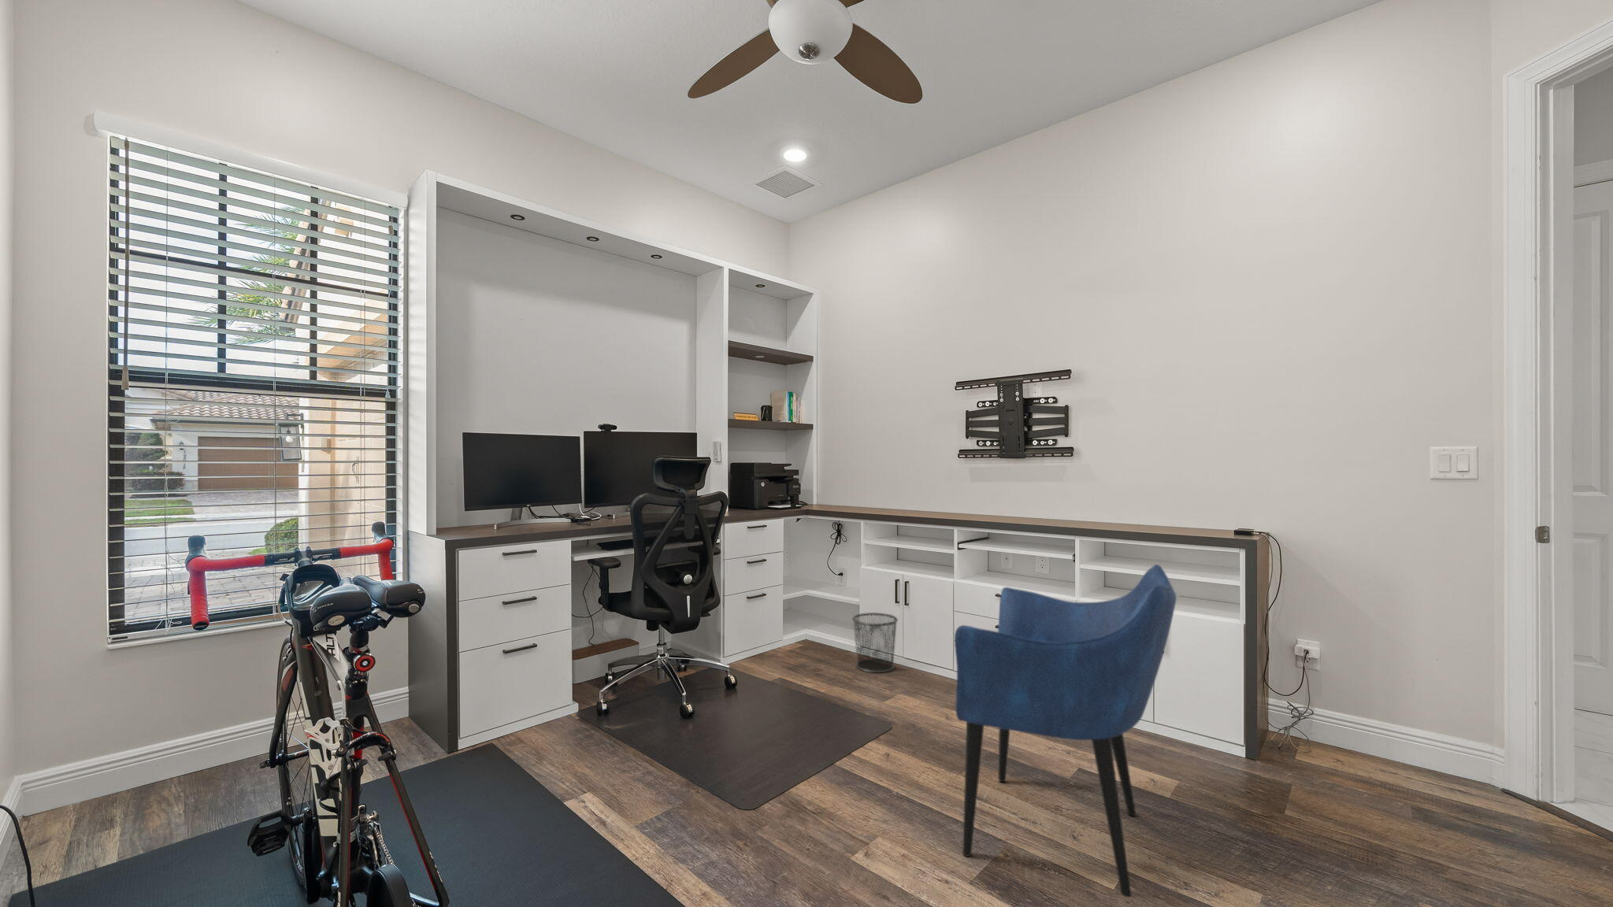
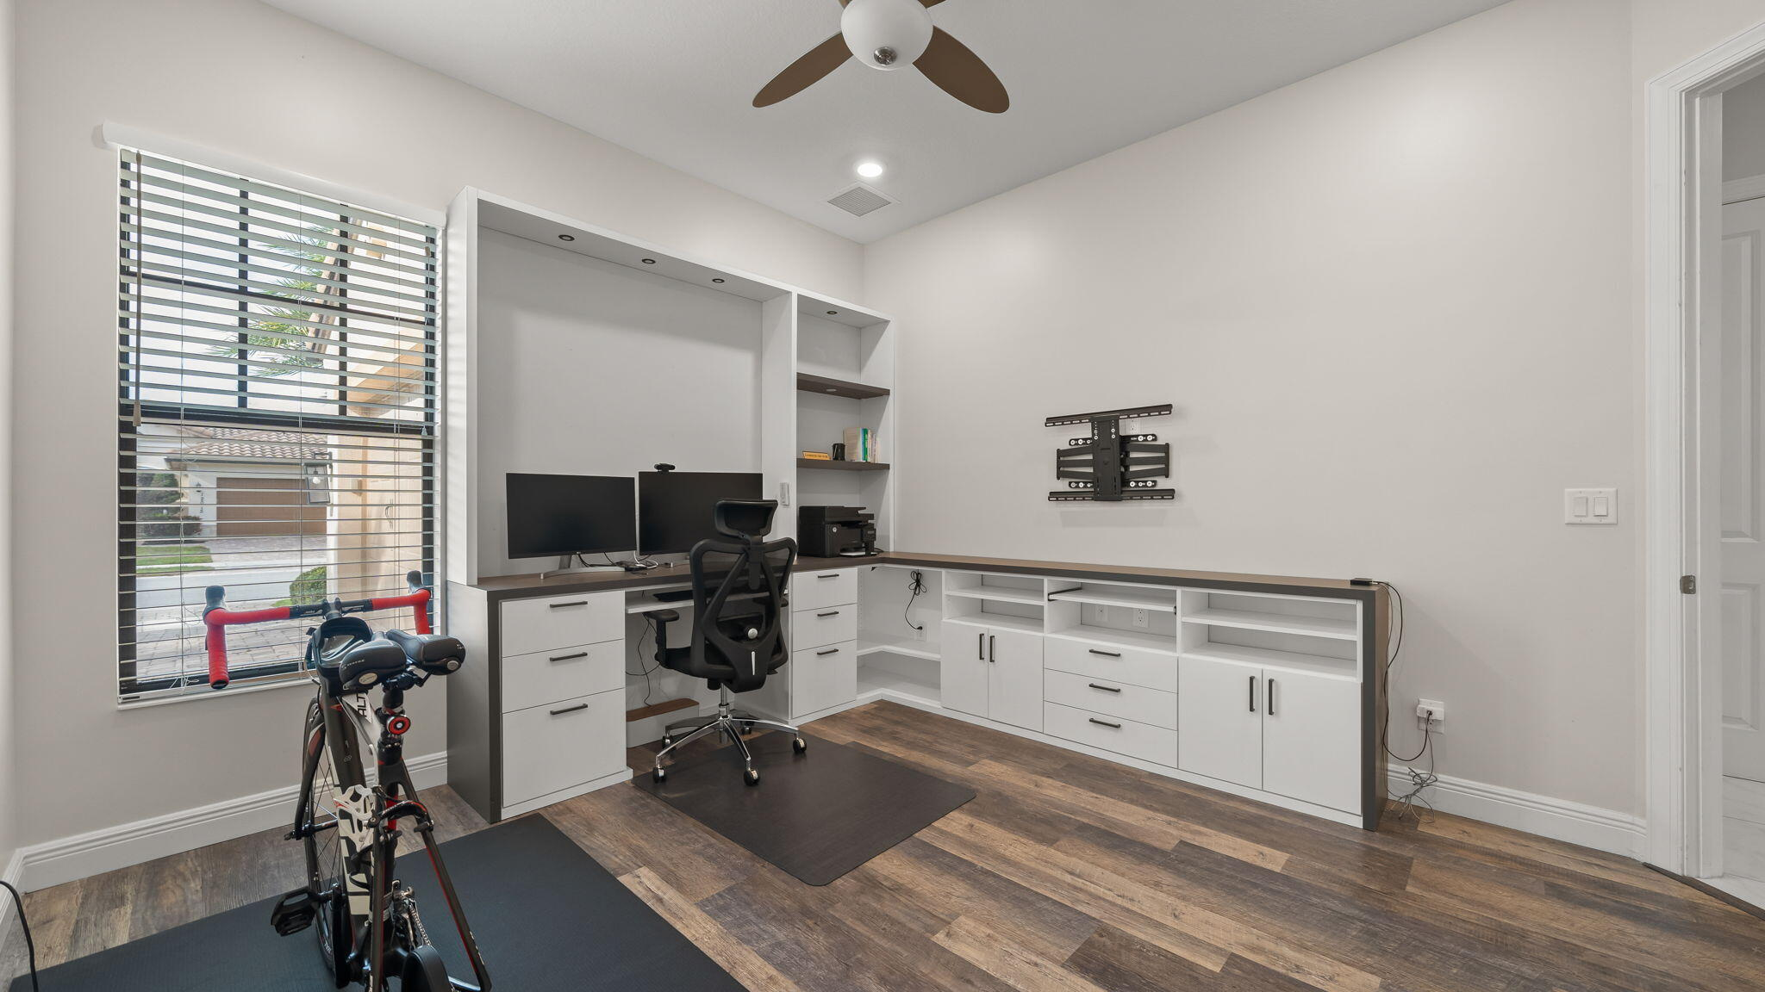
- armchair (1071, 701)
- waste bin (875, 642)
